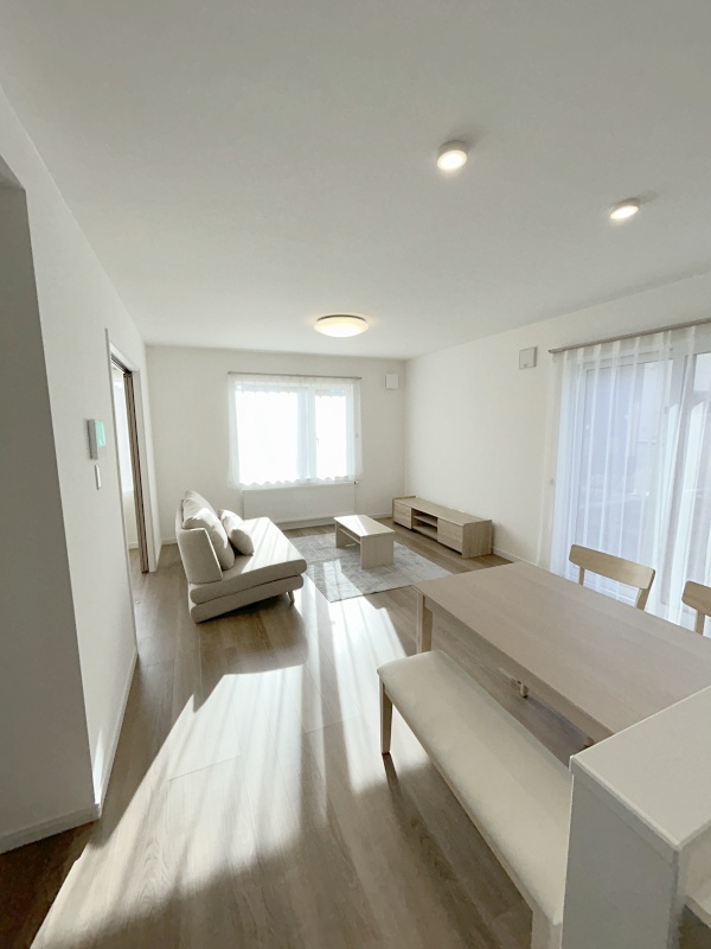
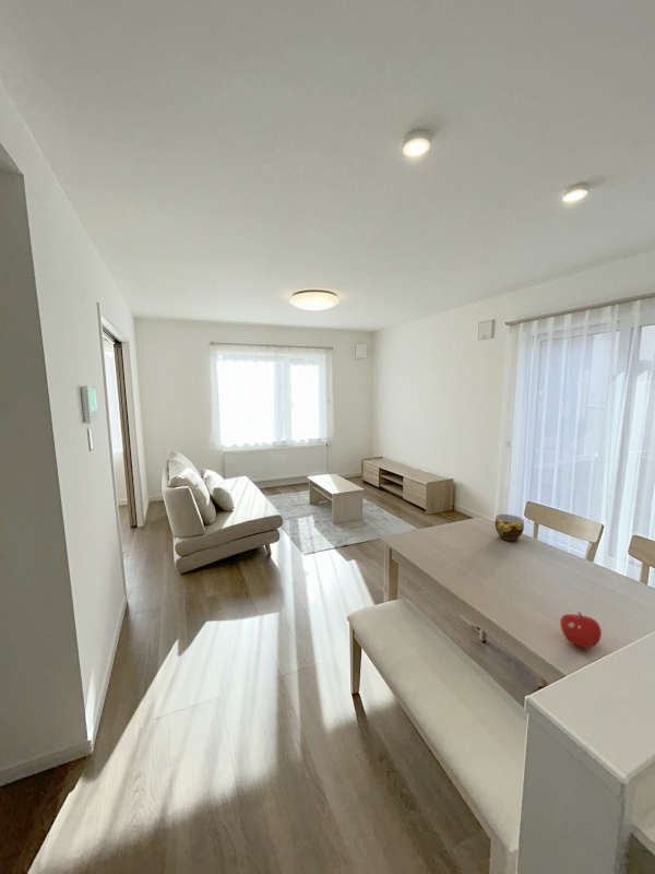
+ fruit (580, 627)
+ cup (509, 527)
